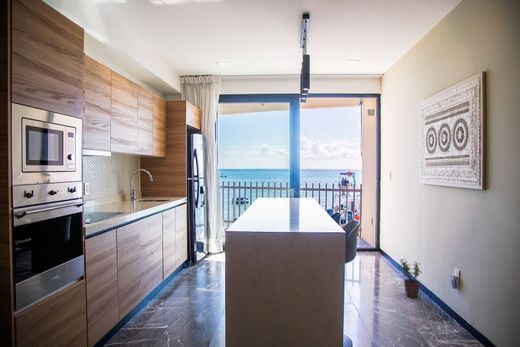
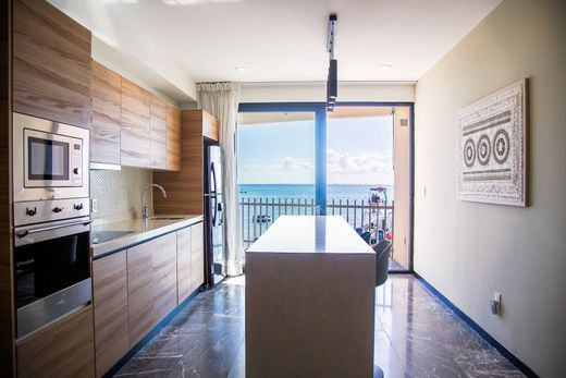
- potted plant (411, 276)
